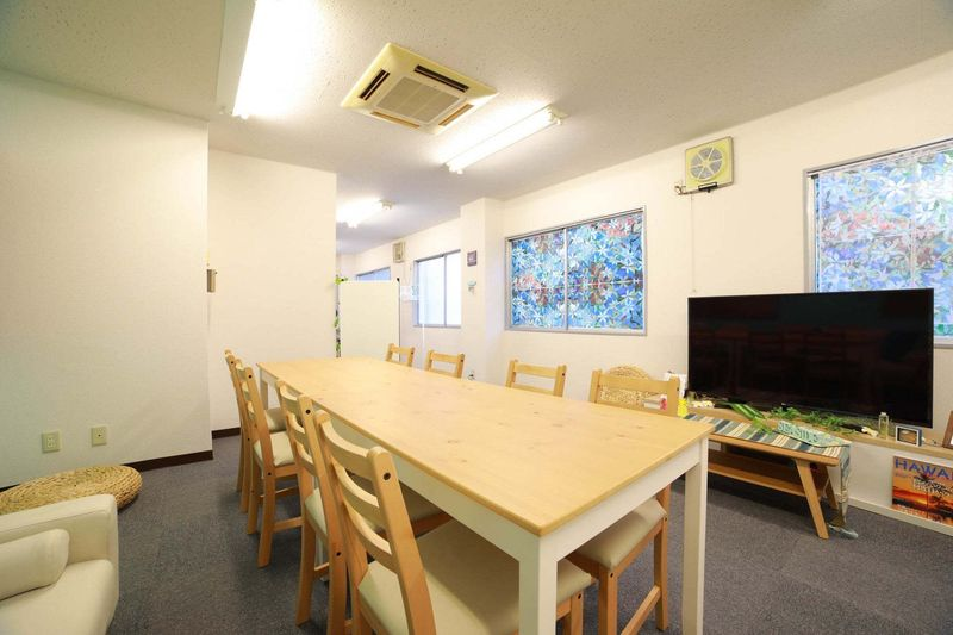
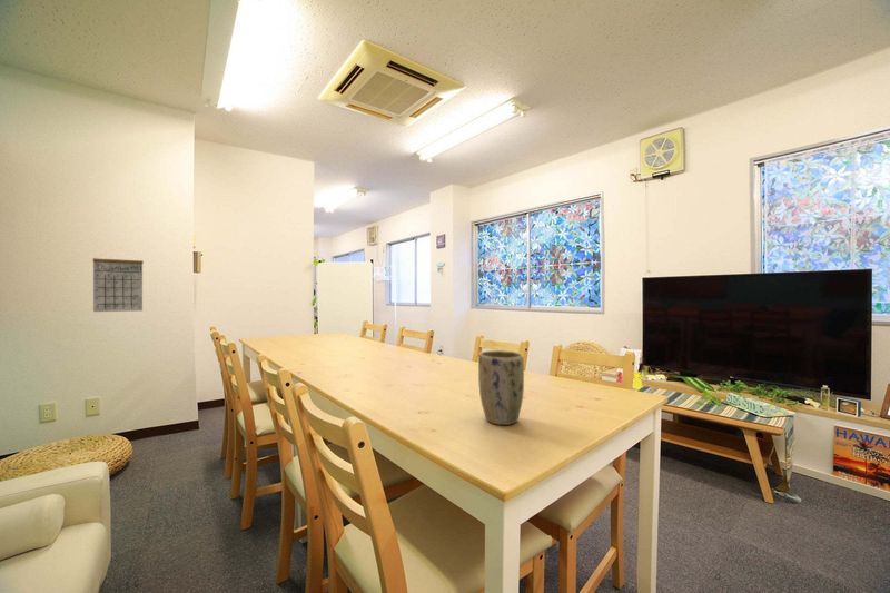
+ plant pot (501, 386)
+ calendar (118, 279)
